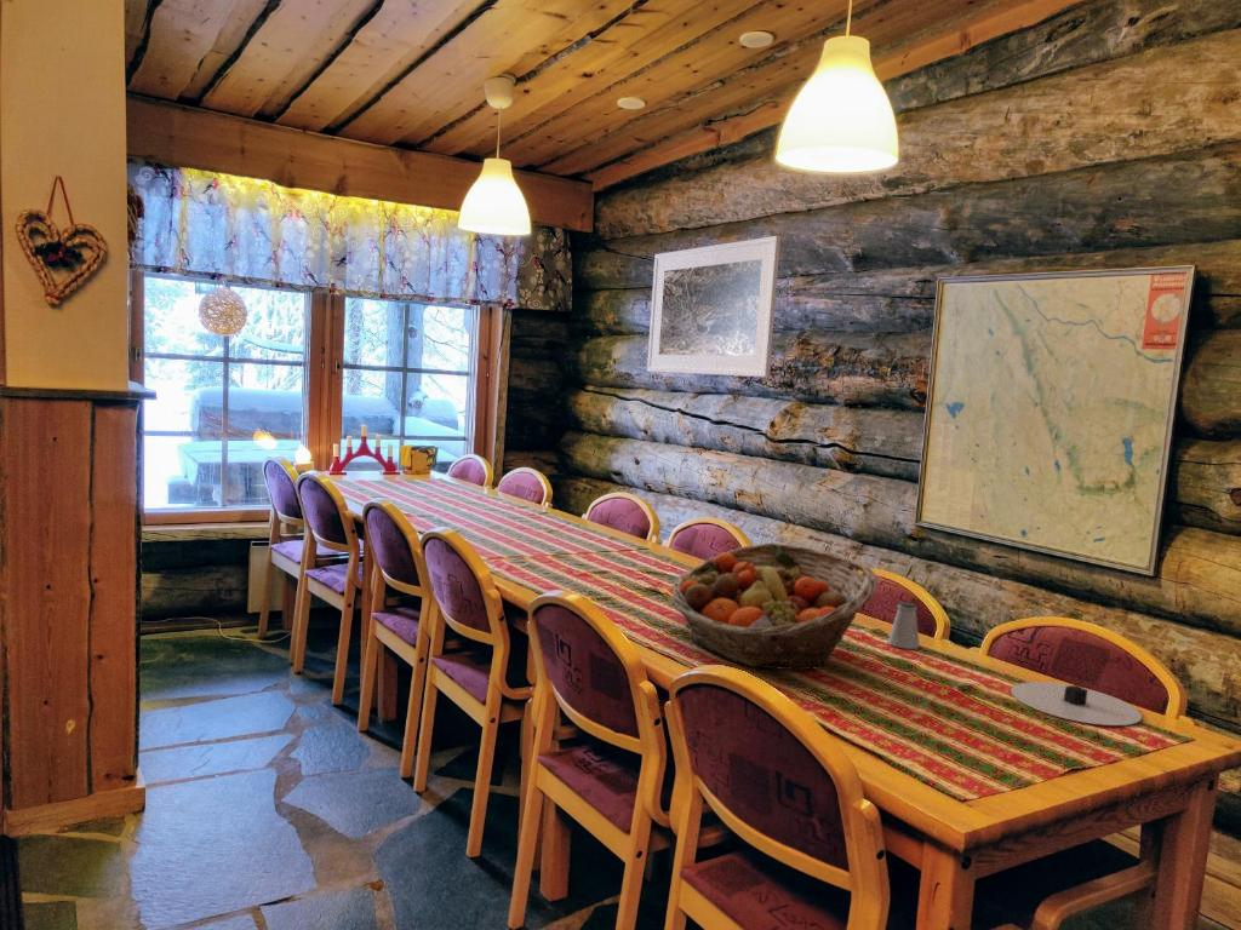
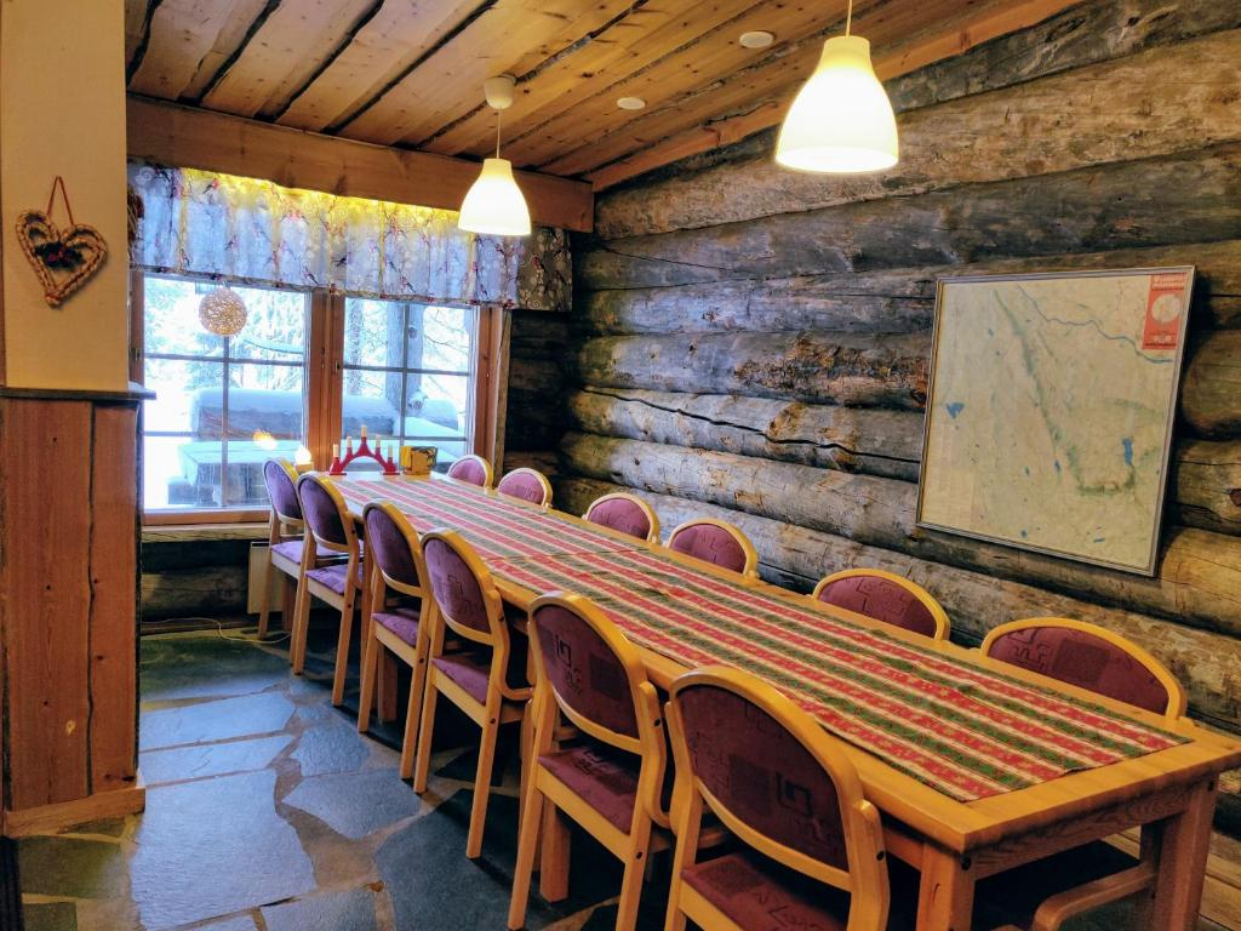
- fruit basket (768, 601)
- plate (1075, 695)
- saltshaker (905, 624)
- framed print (707, 310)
